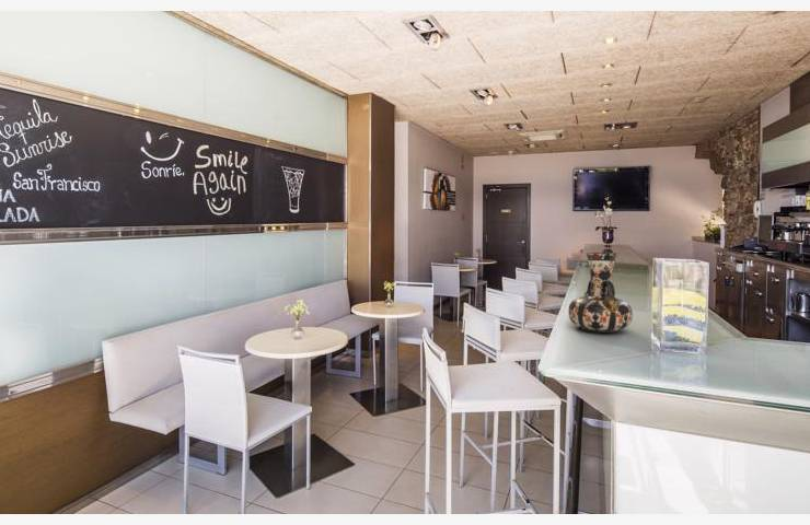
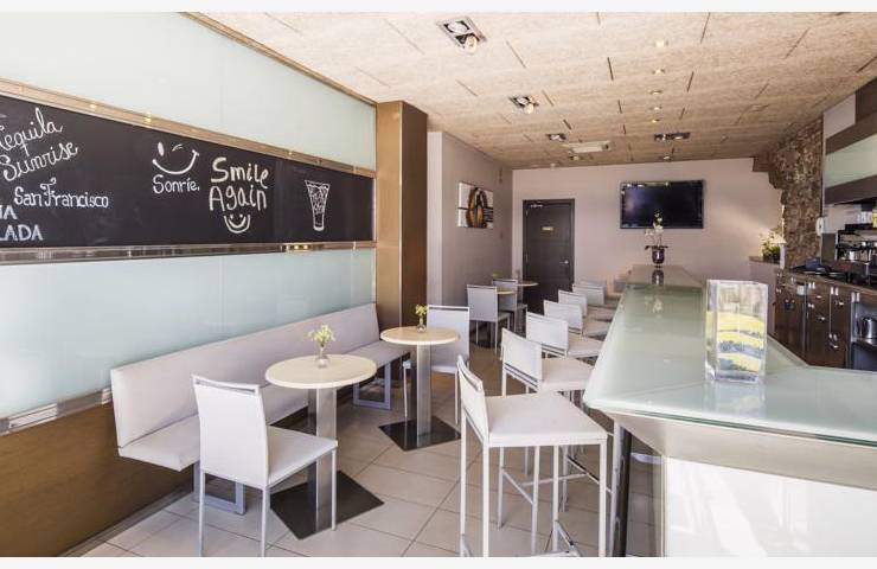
- decorative vase (600, 291)
